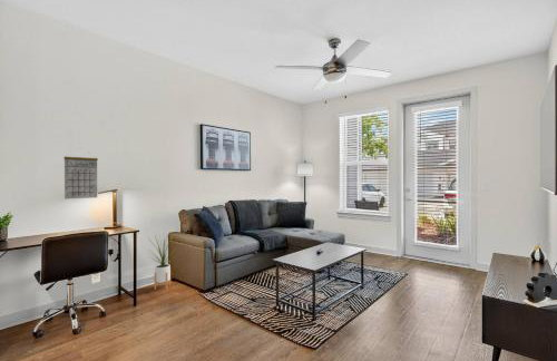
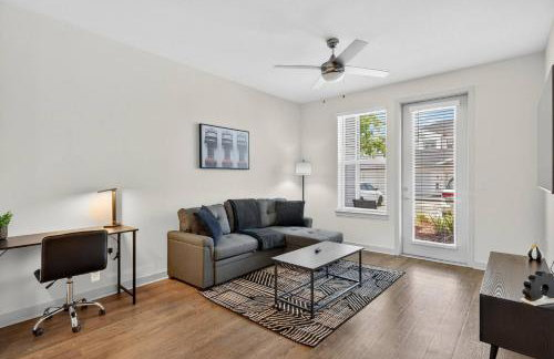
- calendar (81, 173)
- house plant (163, 258)
